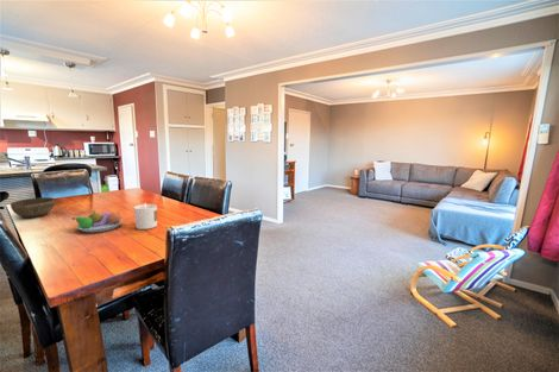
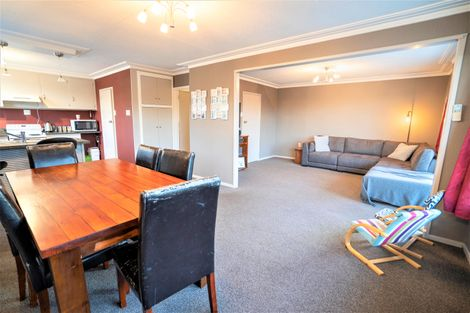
- candle (145, 214)
- fruit bowl (98, 220)
- bowl (33, 208)
